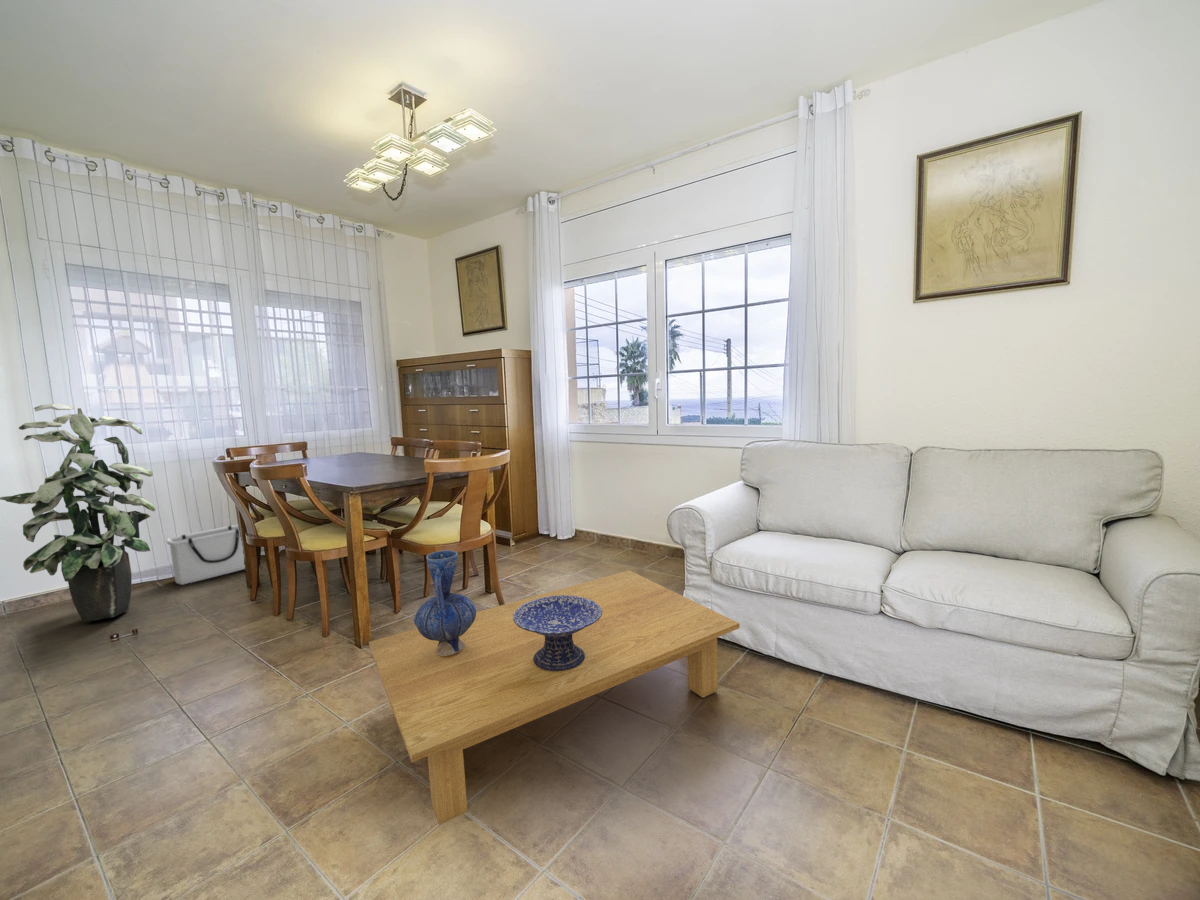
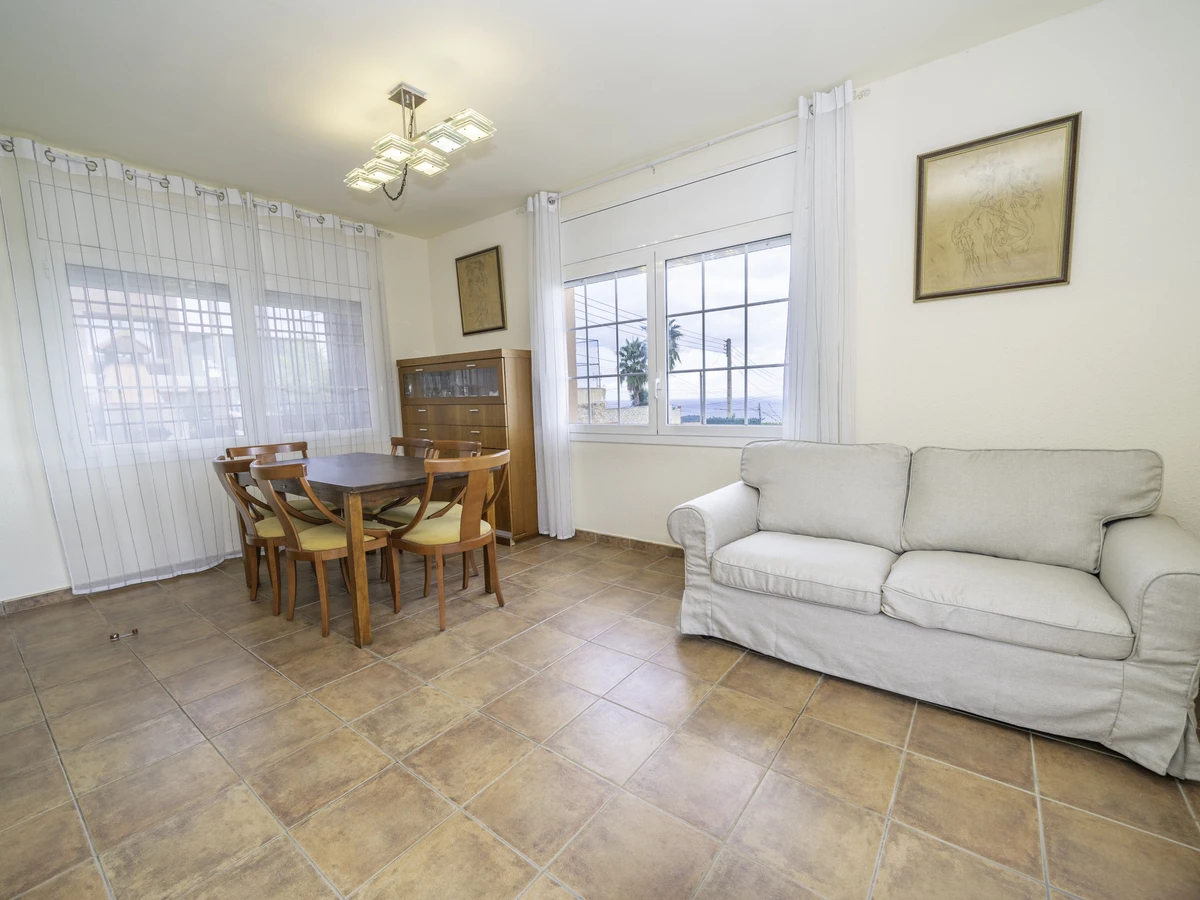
- decorative bowl (558, 633)
- storage bin (214, 552)
- indoor plant (85, 512)
- vase (444, 602)
- coffee table (557, 671)
